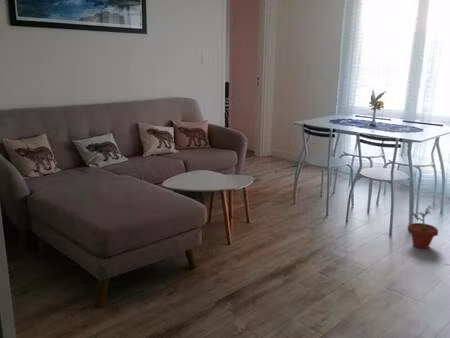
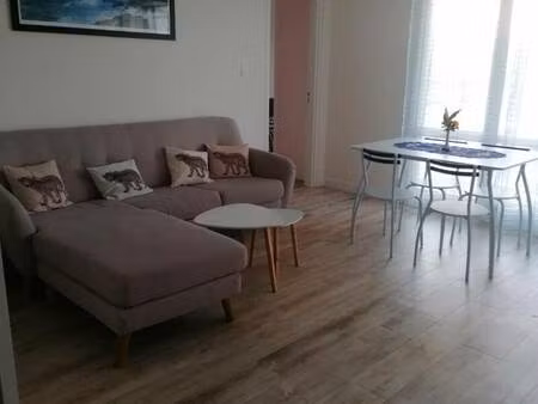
- potted plant (423, 224)
